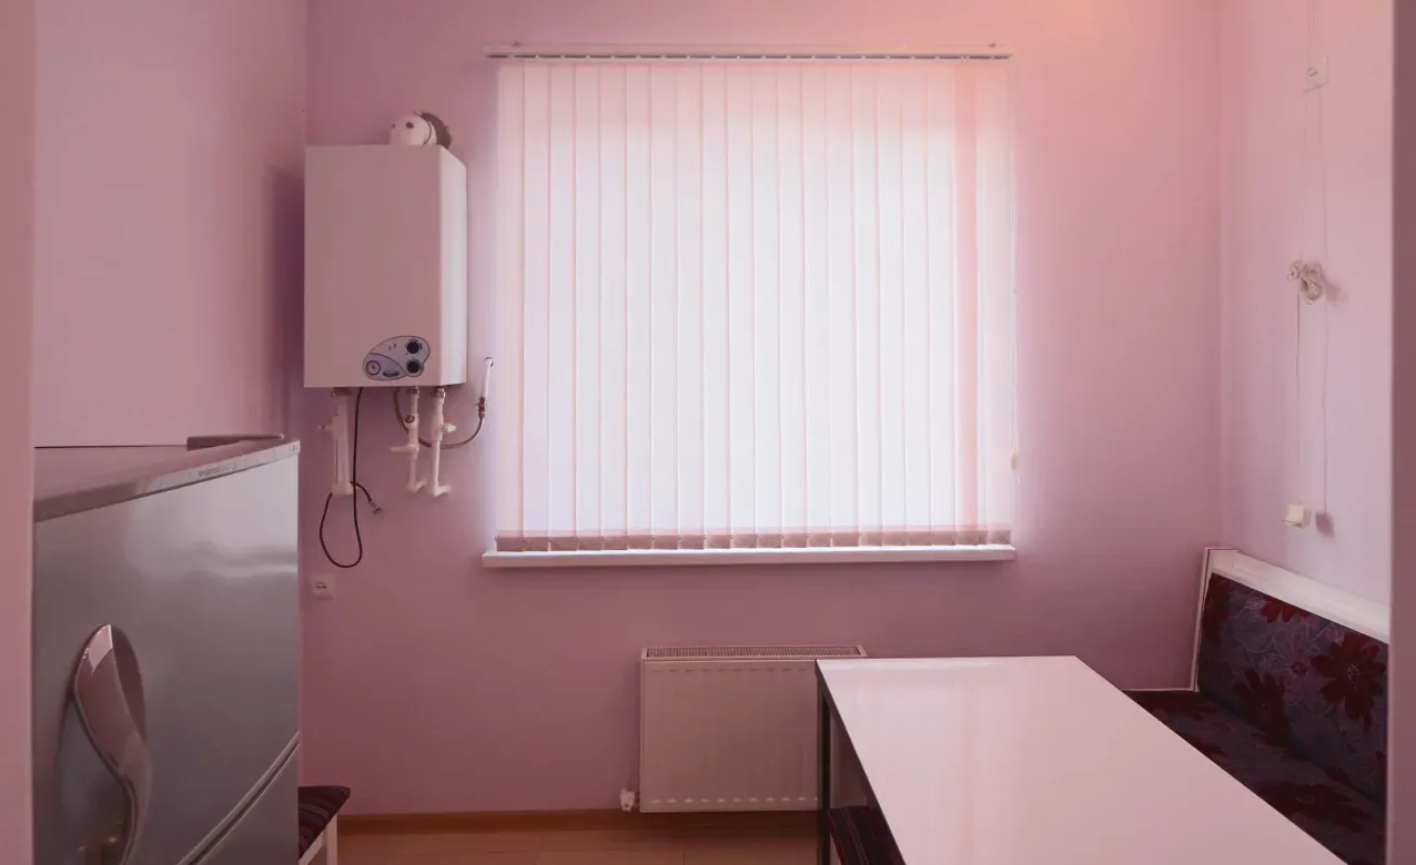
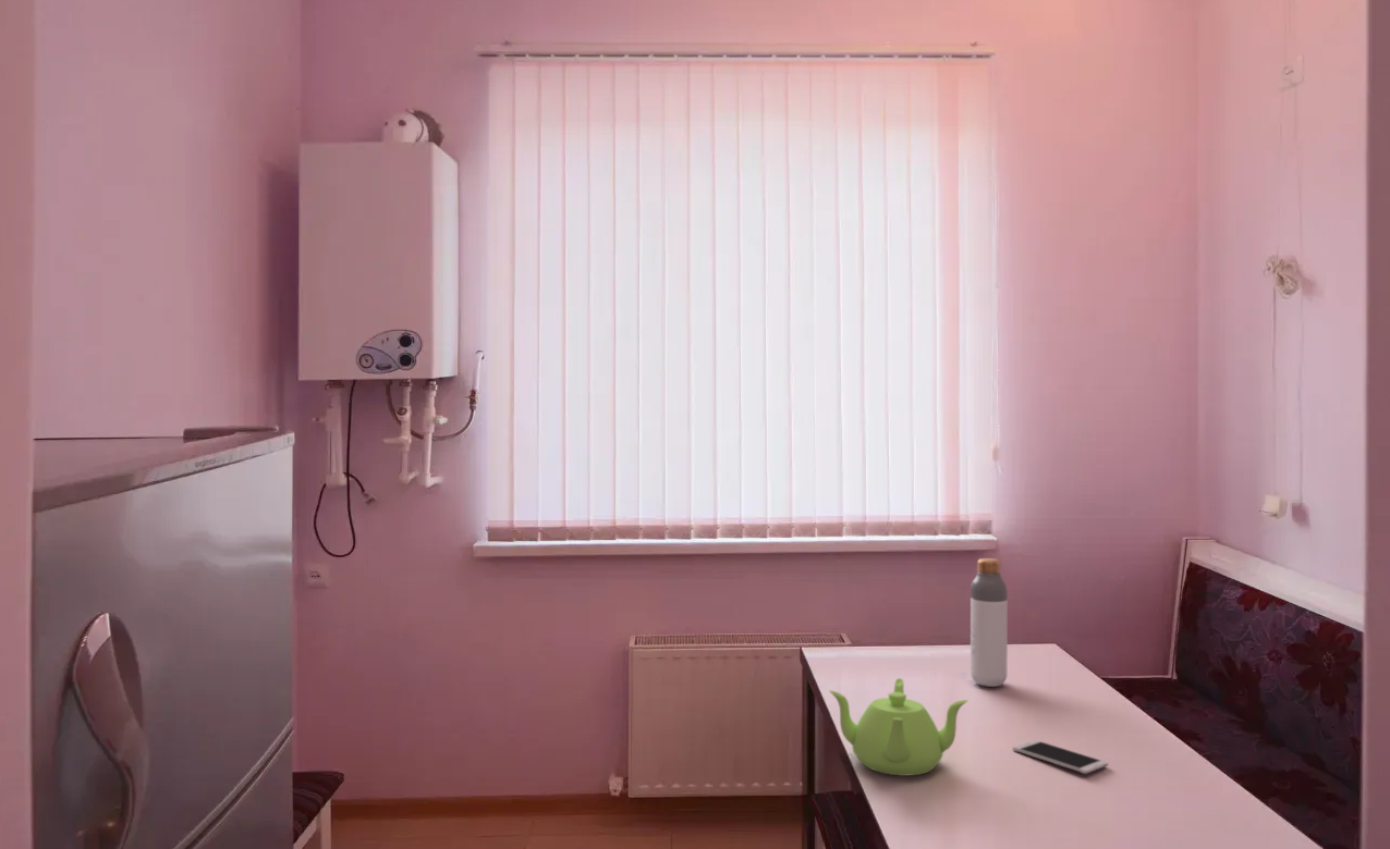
+ teapot (897, 728)
+ bottle (988, 622)
+ smartphone (1059, 755)
